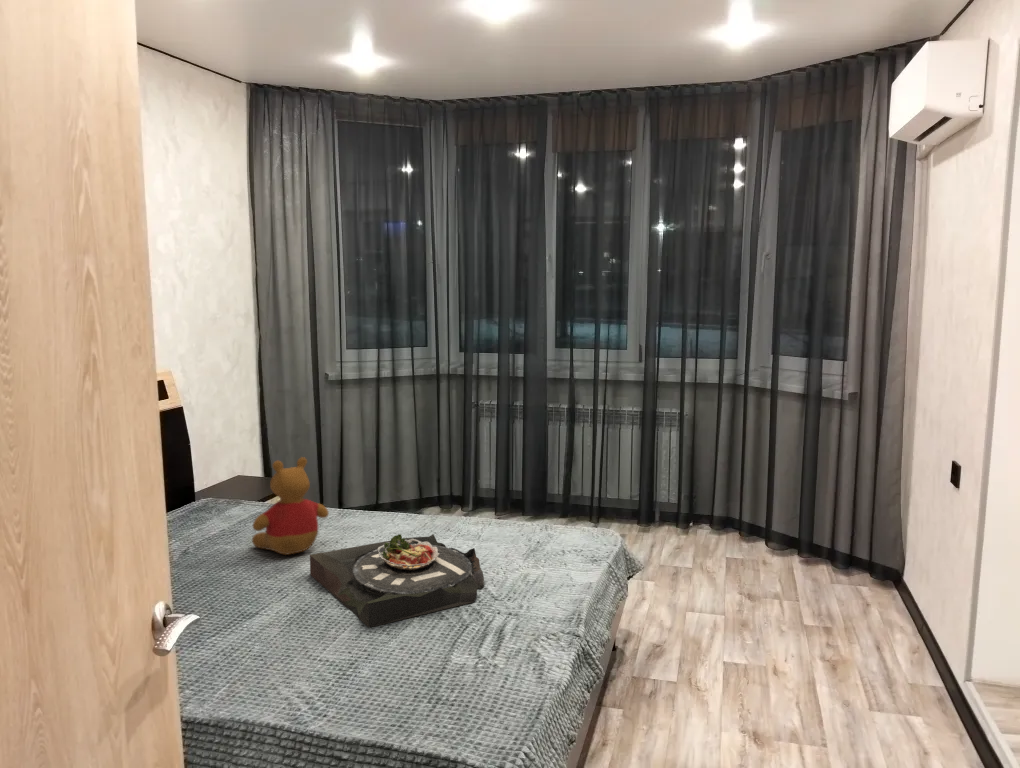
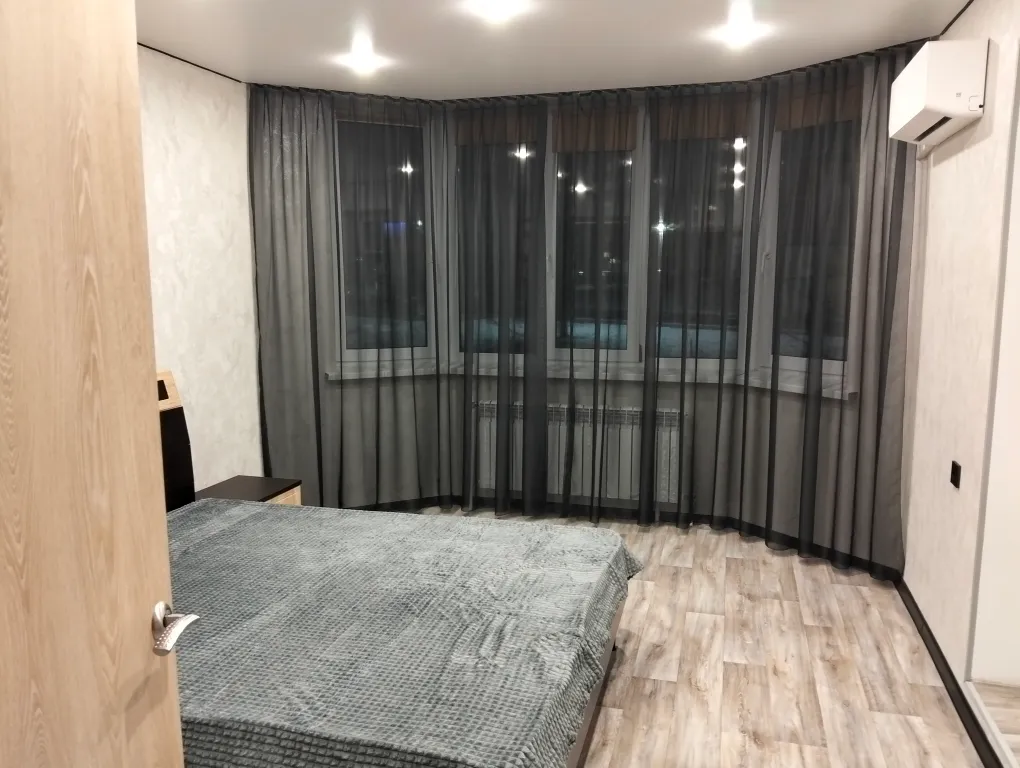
- teddy bear (285, 503)
- serving tray (404, 560)
